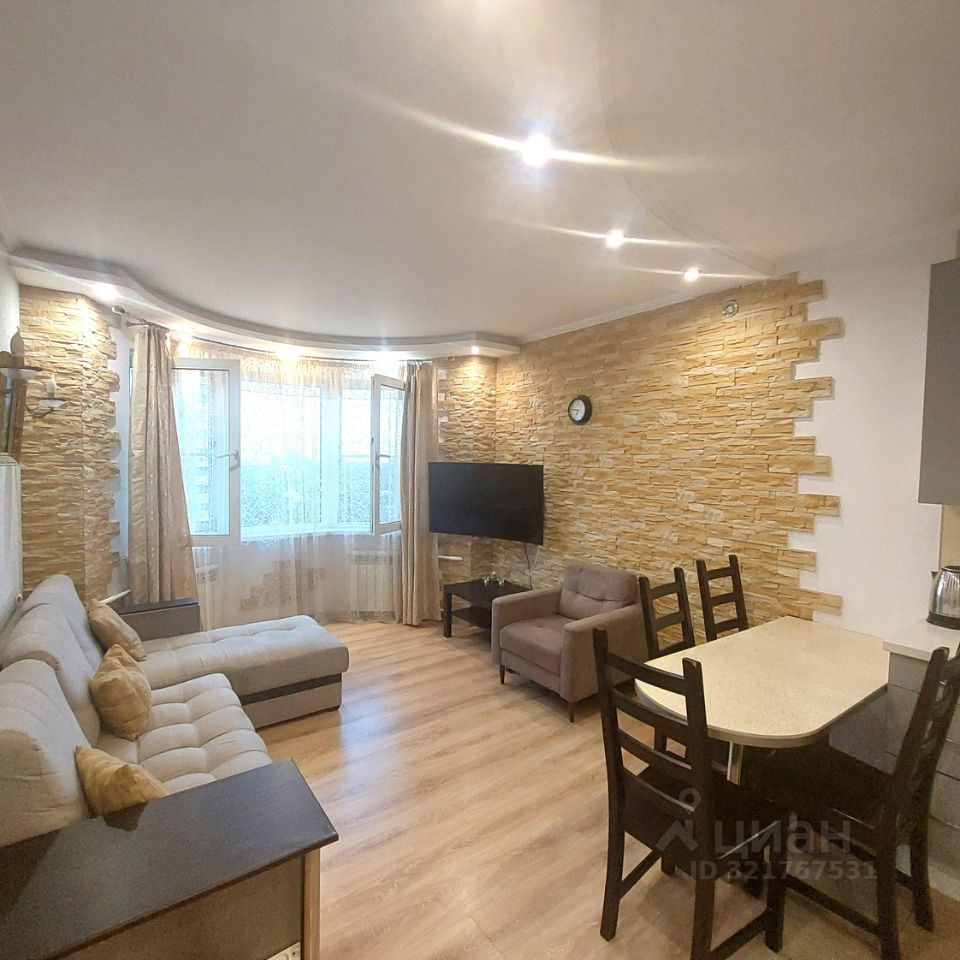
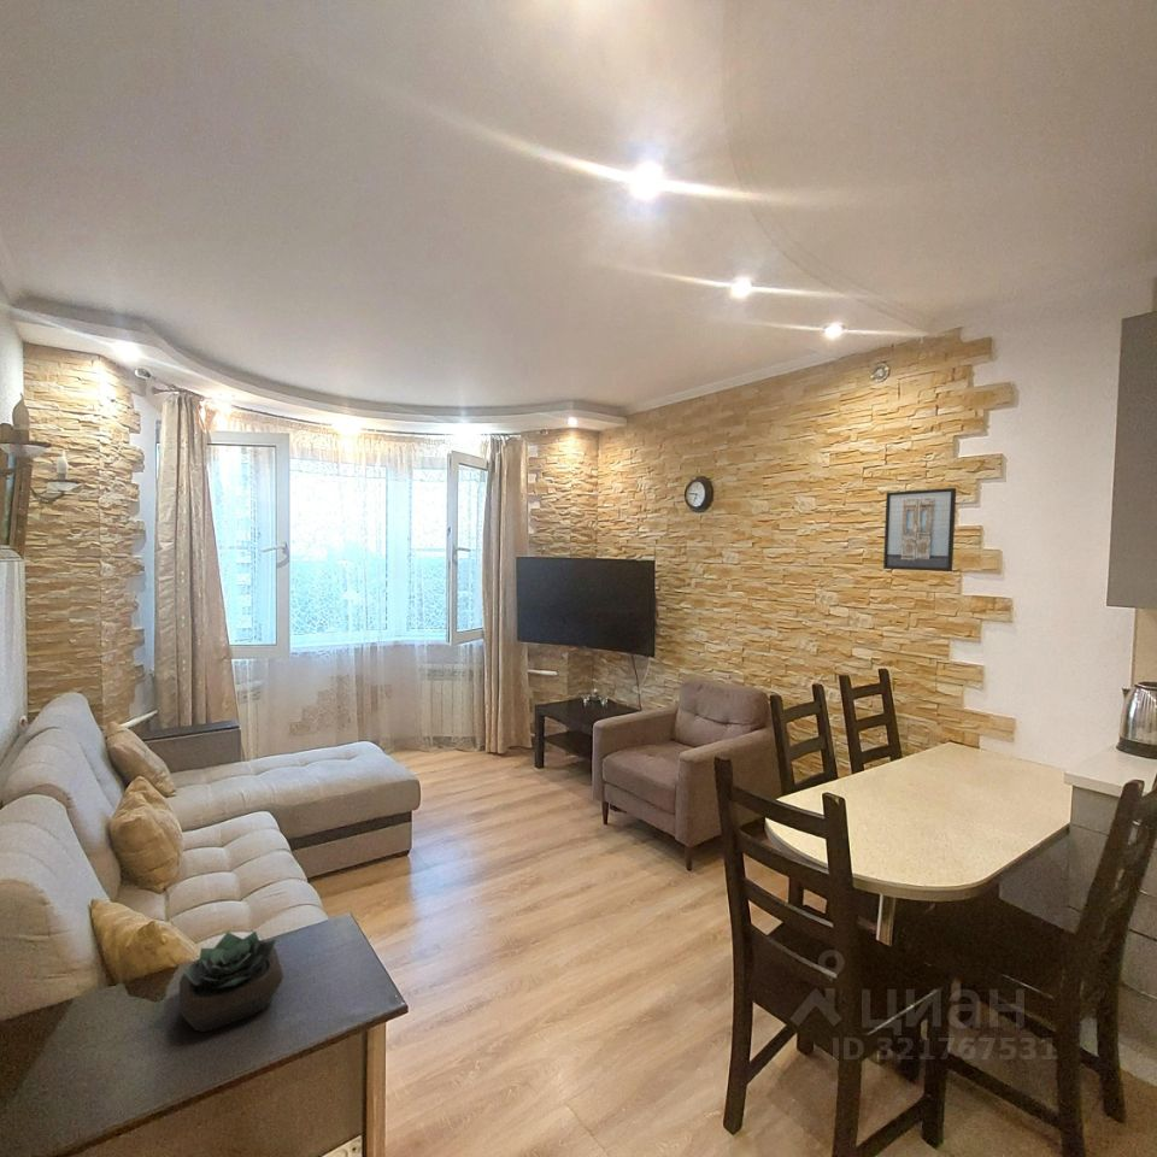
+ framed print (917, 530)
+ succulent plant (231, 975)
